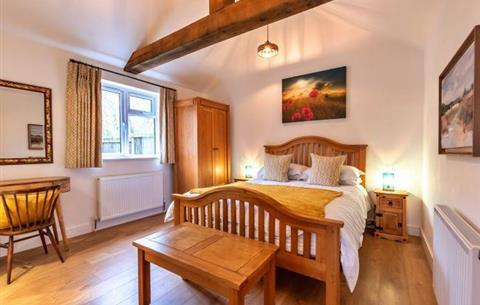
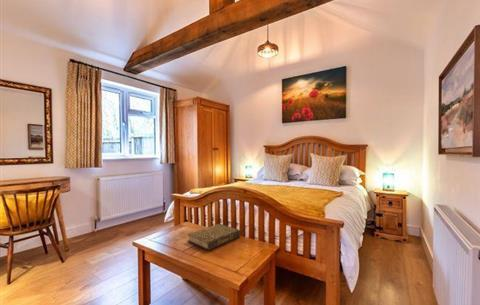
+ book (215, 234)
